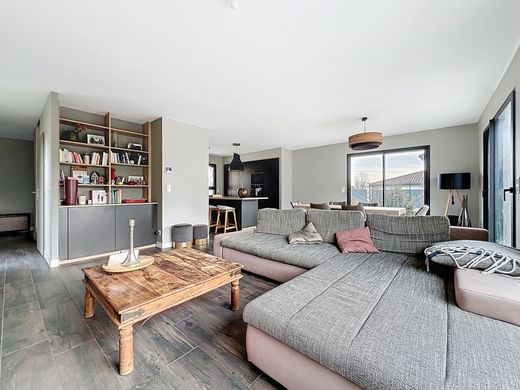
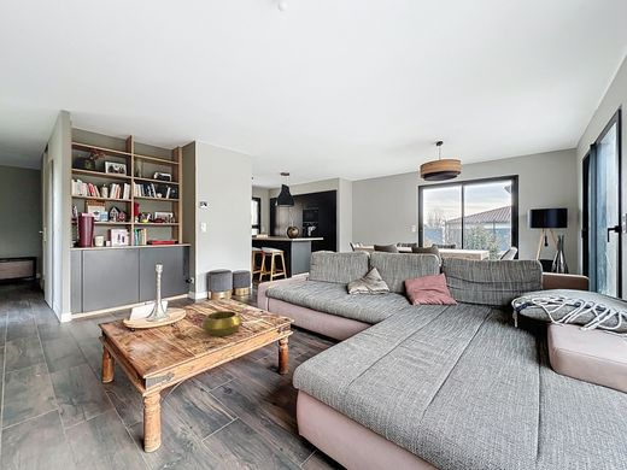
+ decorative bowl (222, 322)
